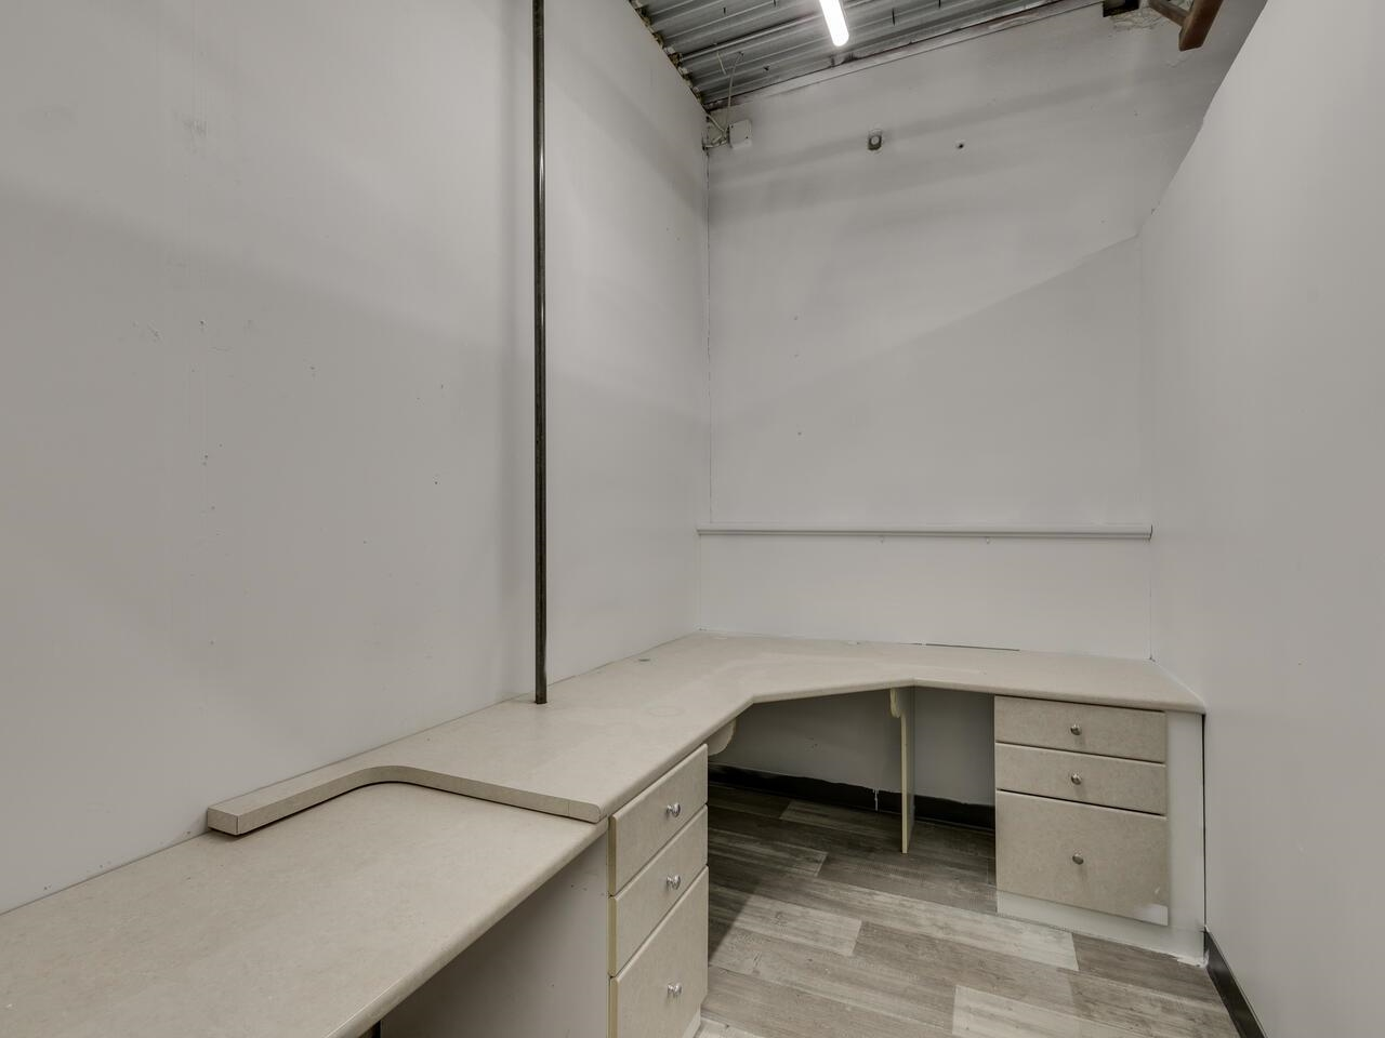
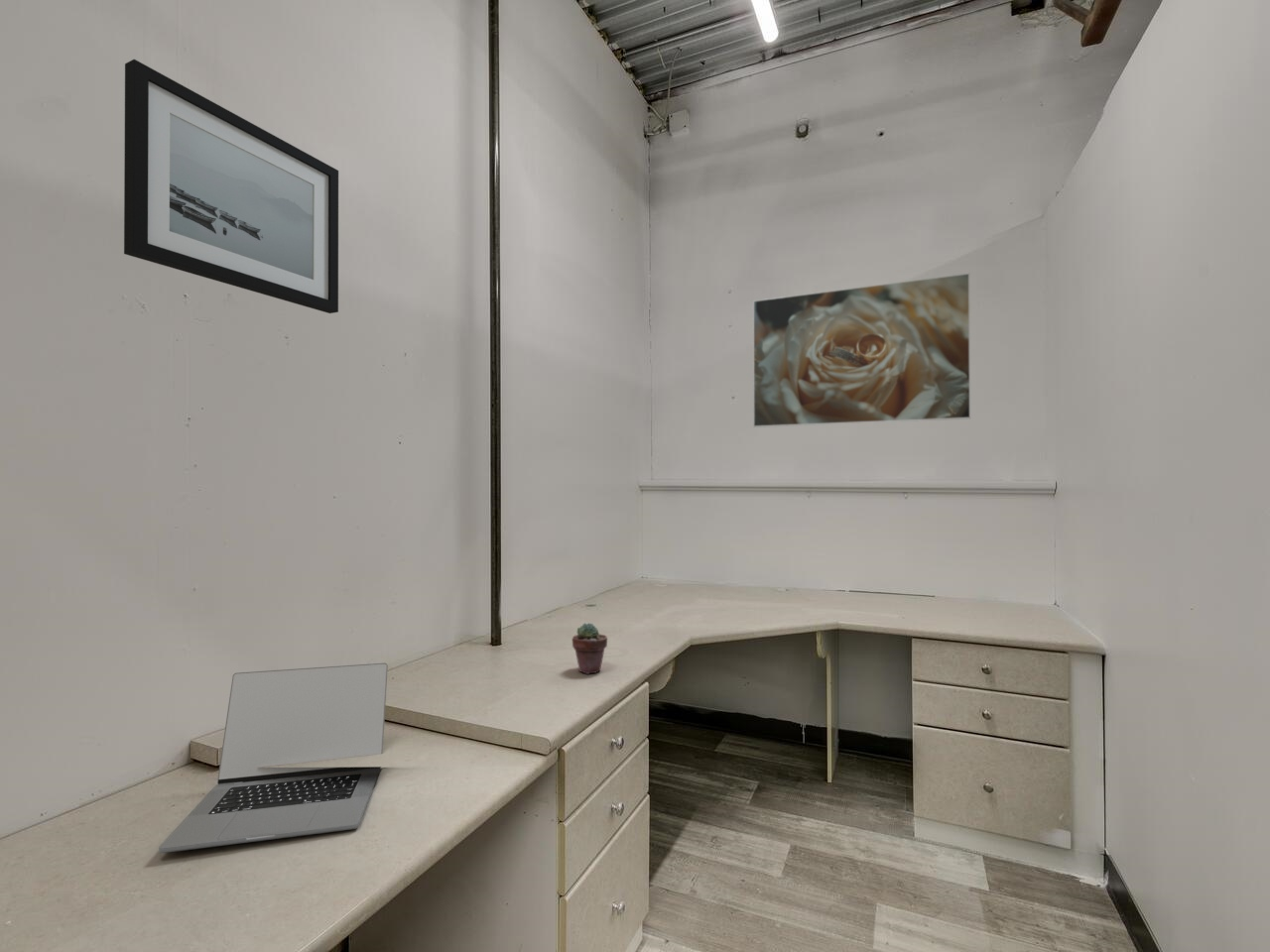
+ wall art (247, 205)
+ potted succulent (589, 646)
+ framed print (854, 355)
+ laptop (290, 744)
